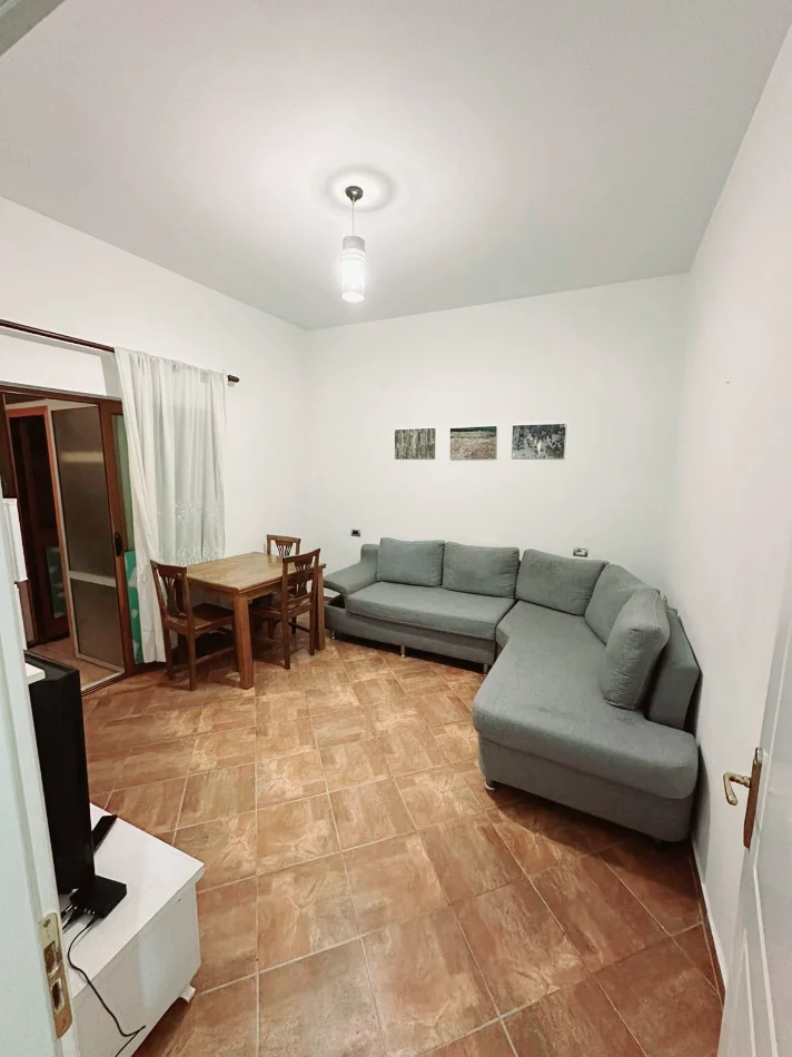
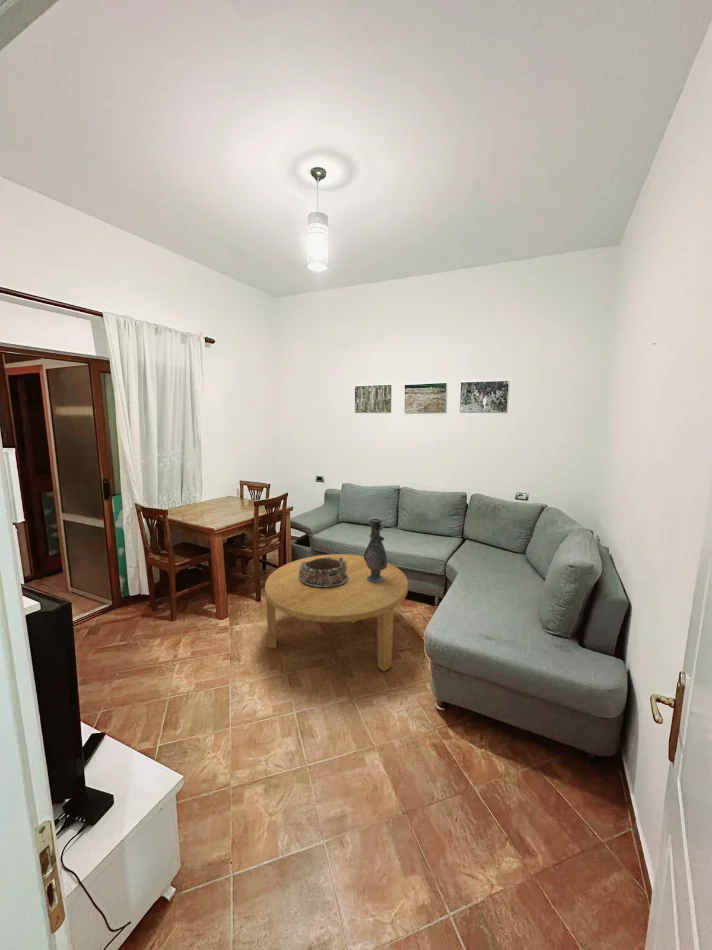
+ vase (375, 549)
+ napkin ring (323, 570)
+ coffee table (337, 608)
